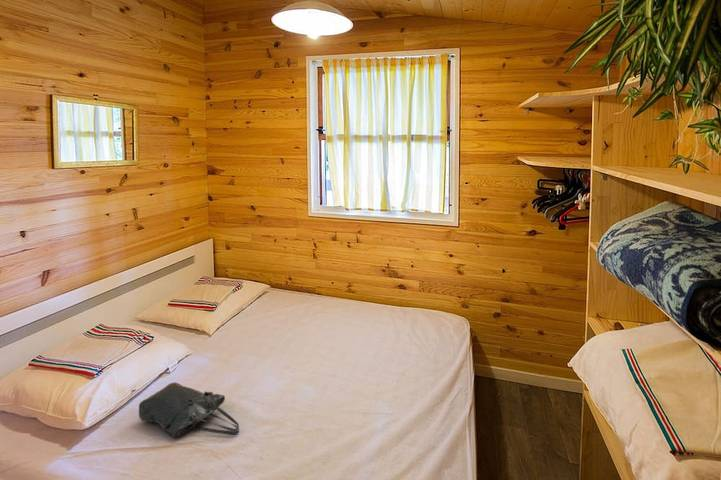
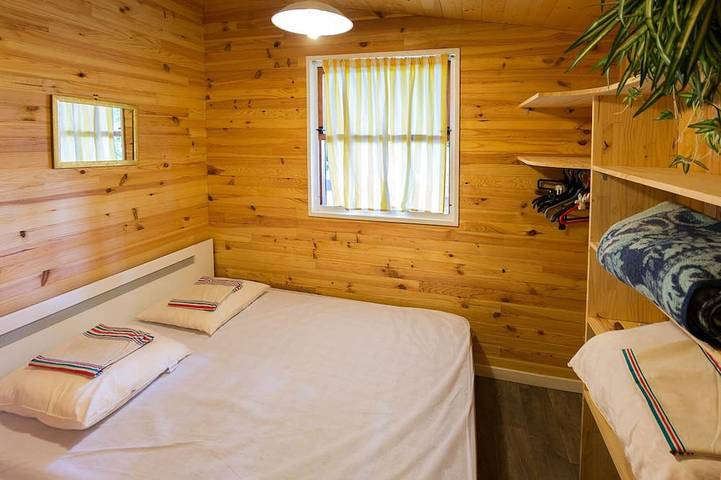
- tote bag (196, 409)
